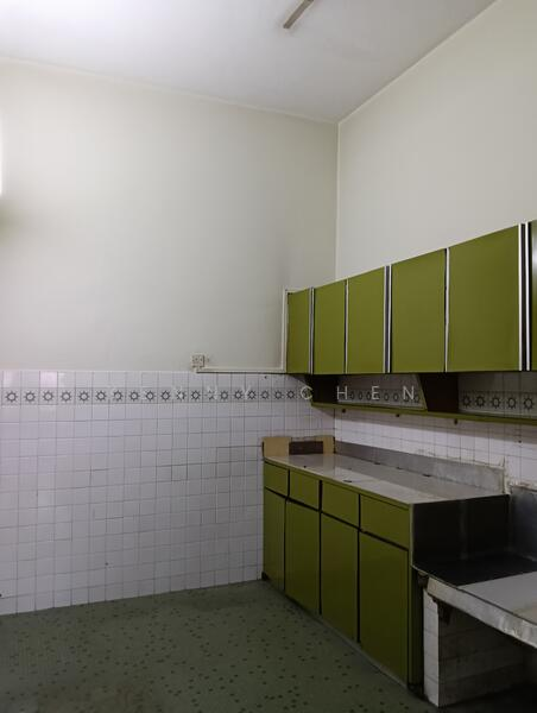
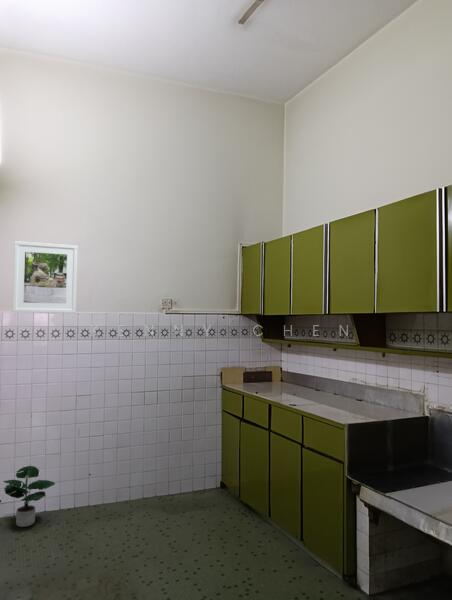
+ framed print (45, 278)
+ potted plant (29, 497)
